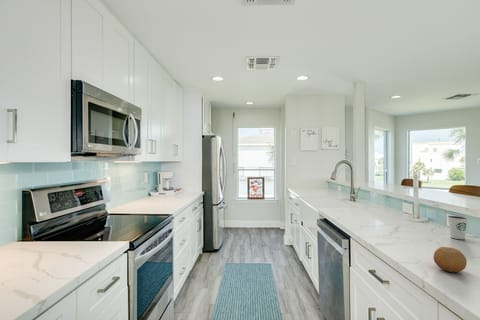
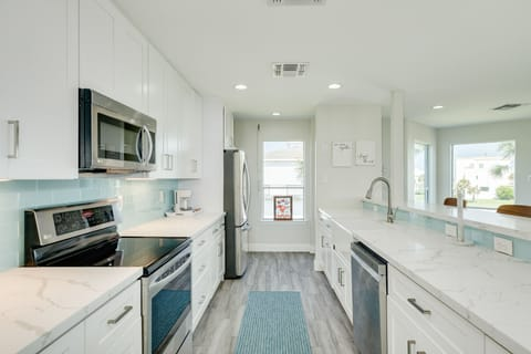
- fruit (449, 259)
- dixie cup (457, 227)
